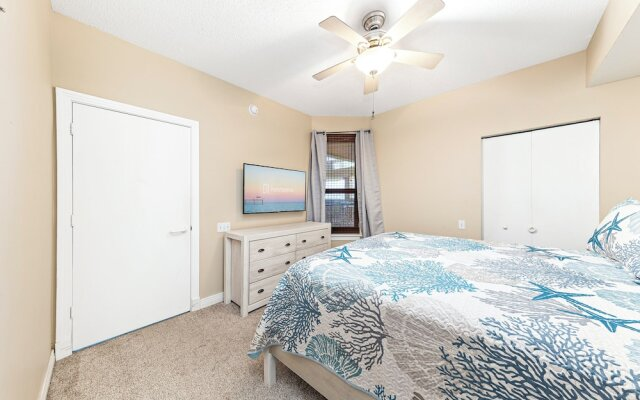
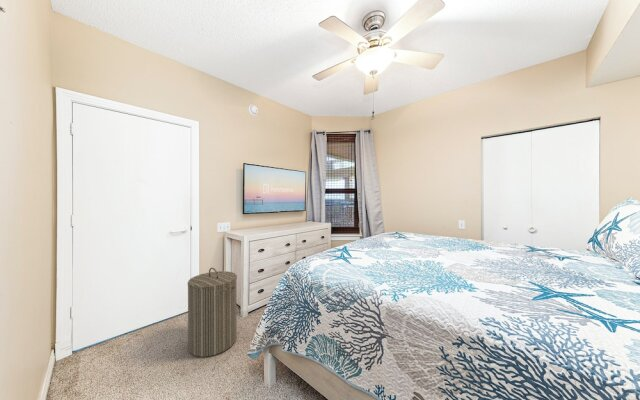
+ laundry hamper (213, 305)
